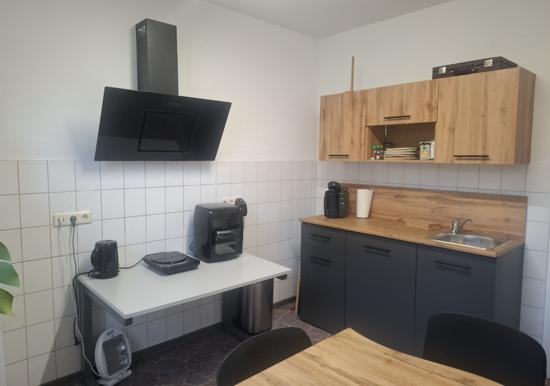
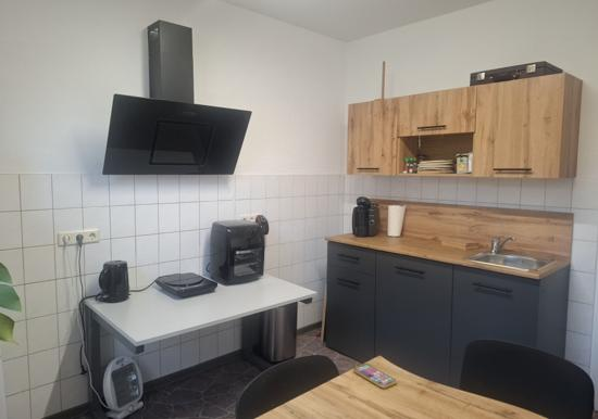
+ smartphone (374, 374)
